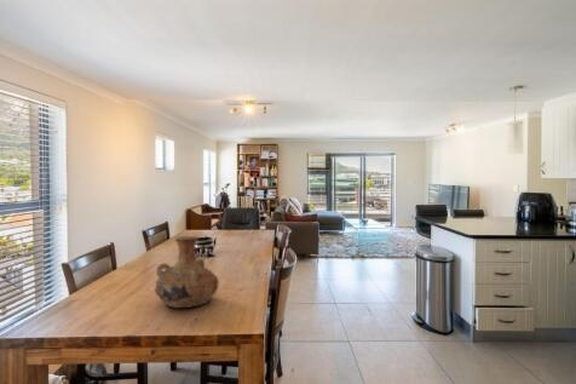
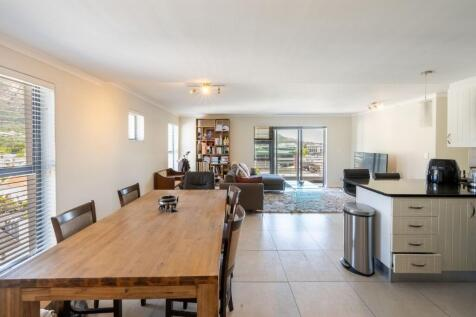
- vase (186, 269)
